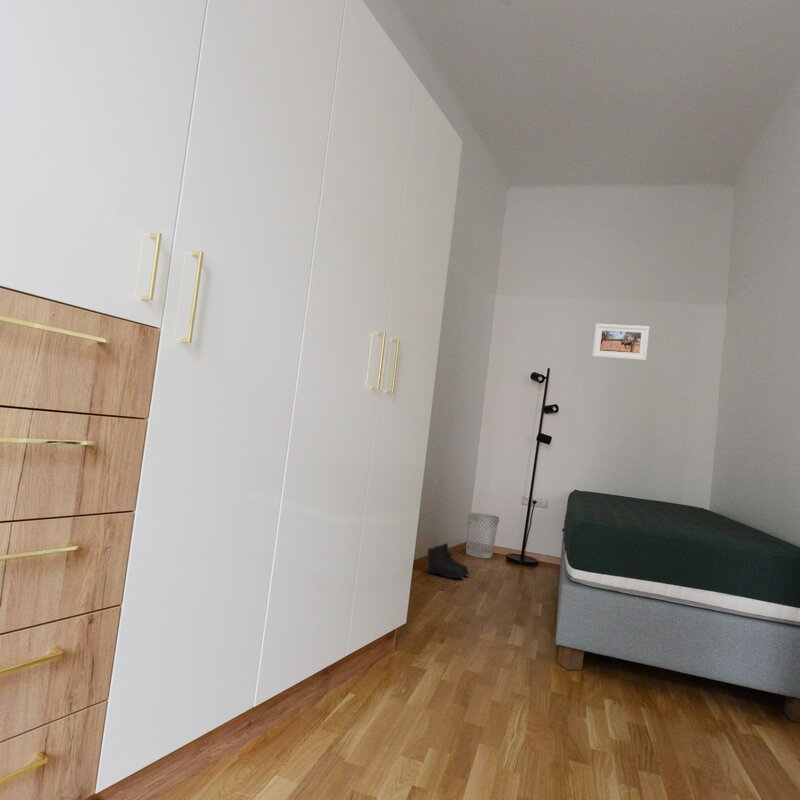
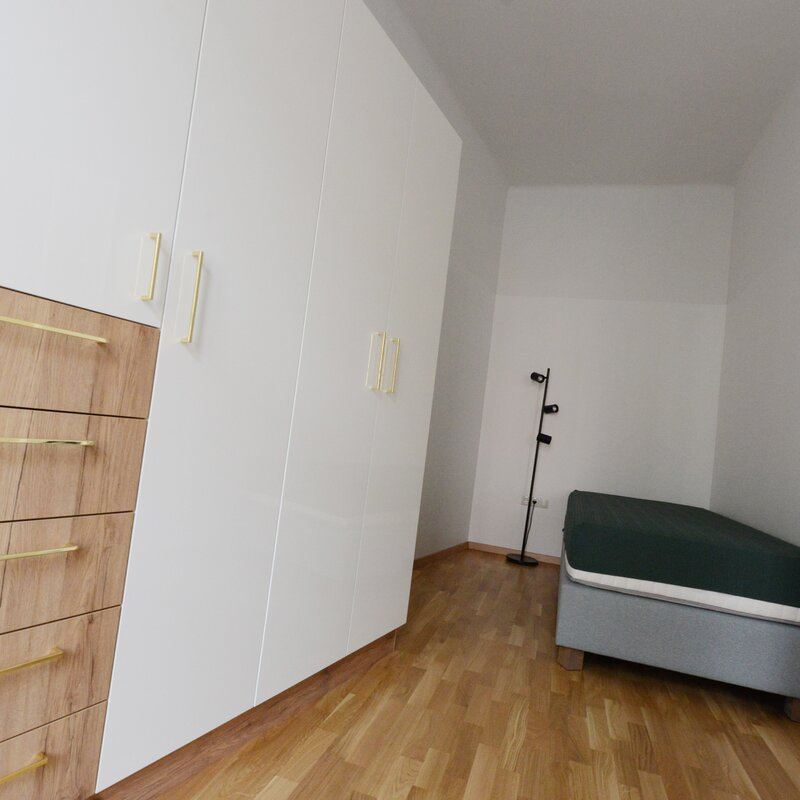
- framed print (620, 341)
- boots (448, 559)
- wastebasket (480, 535)
